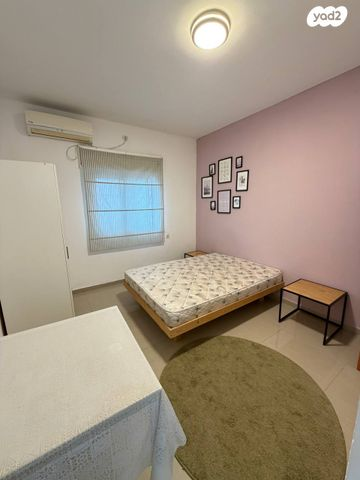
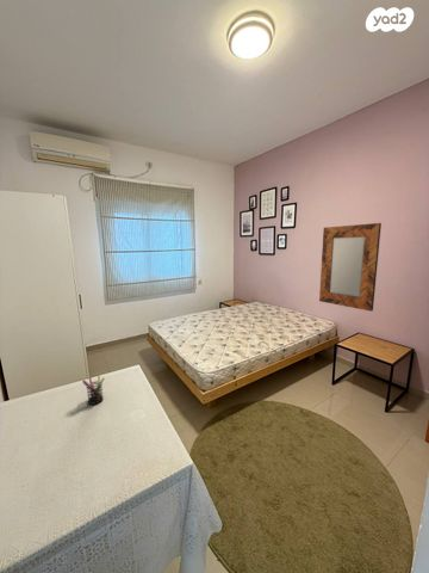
+ pen holder (95, 388)
+ home mirror (346, 266)
